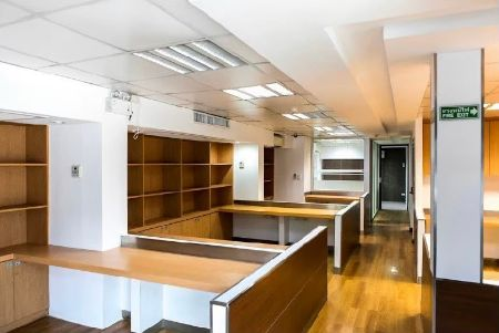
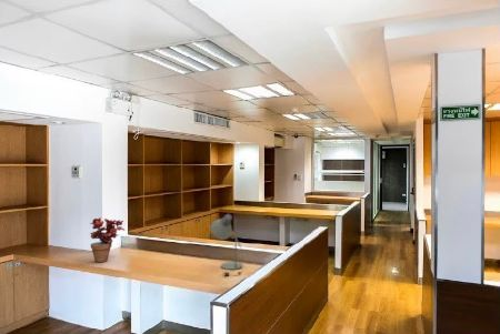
+ potted plant (104, 239)
+ desk lamp (224, 239)
